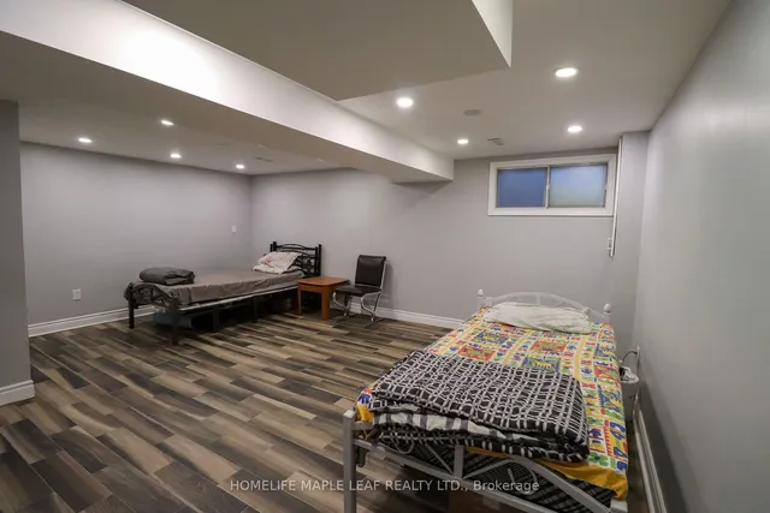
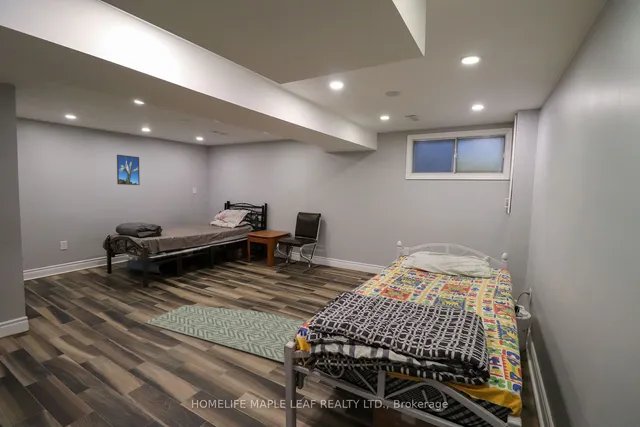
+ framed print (128, 170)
+ rug (264, 331)
